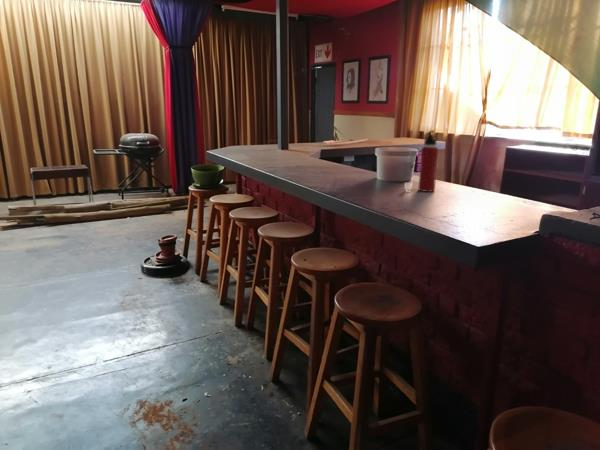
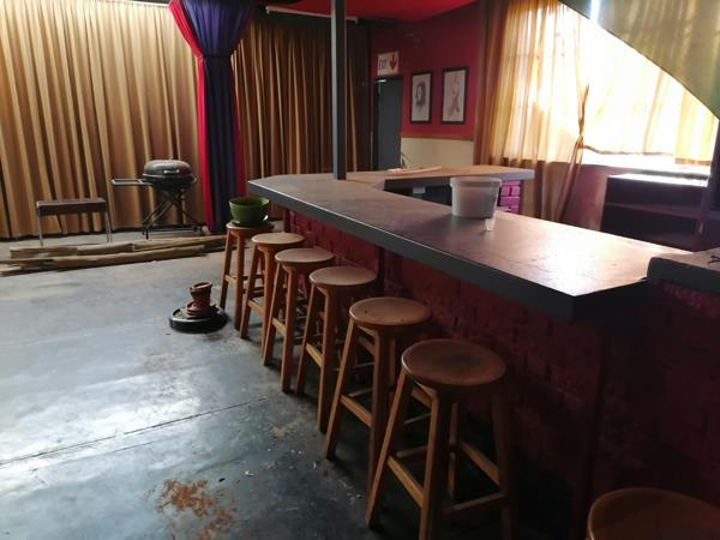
- water bottle (428, 160)
